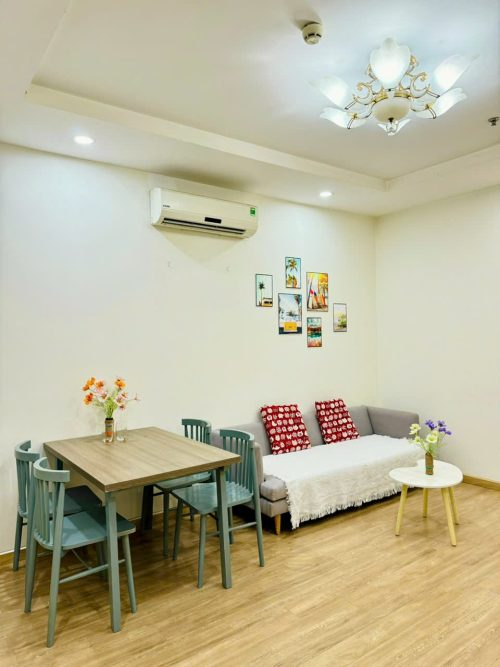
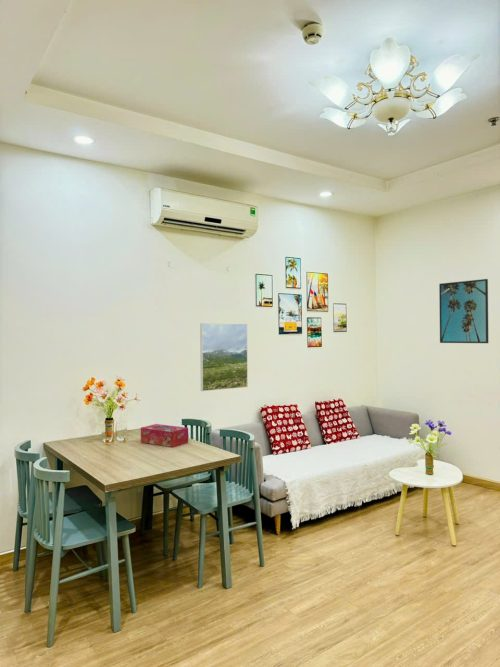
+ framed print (462, 312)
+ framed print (224, 356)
+ tissue box (164, 435)
